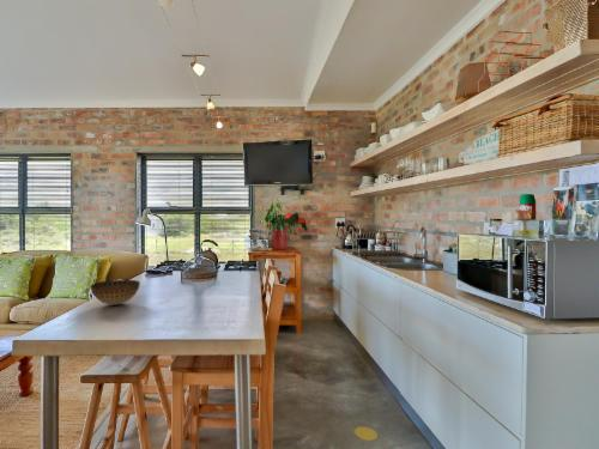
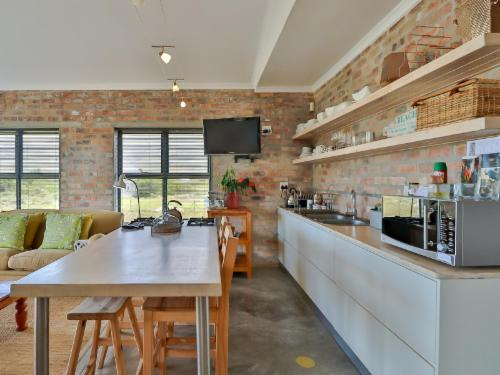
- bowl (115, 293)
